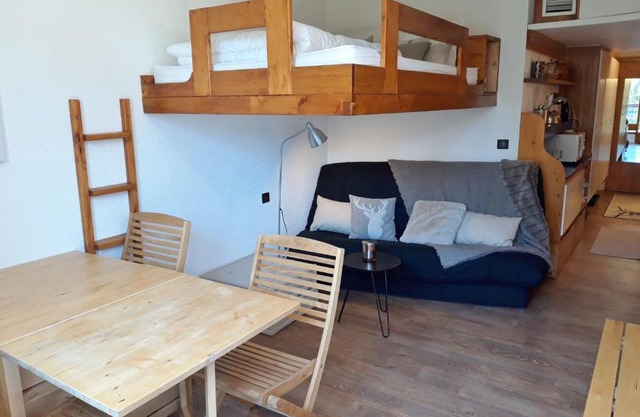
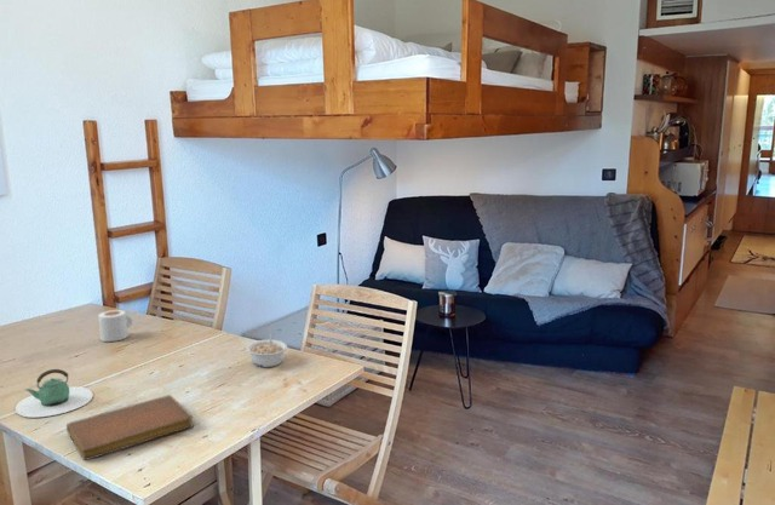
+ teapot (52, 385)
+ notebook (130, 424)
+ mug (116, 325)
+ legume (266, 351)
